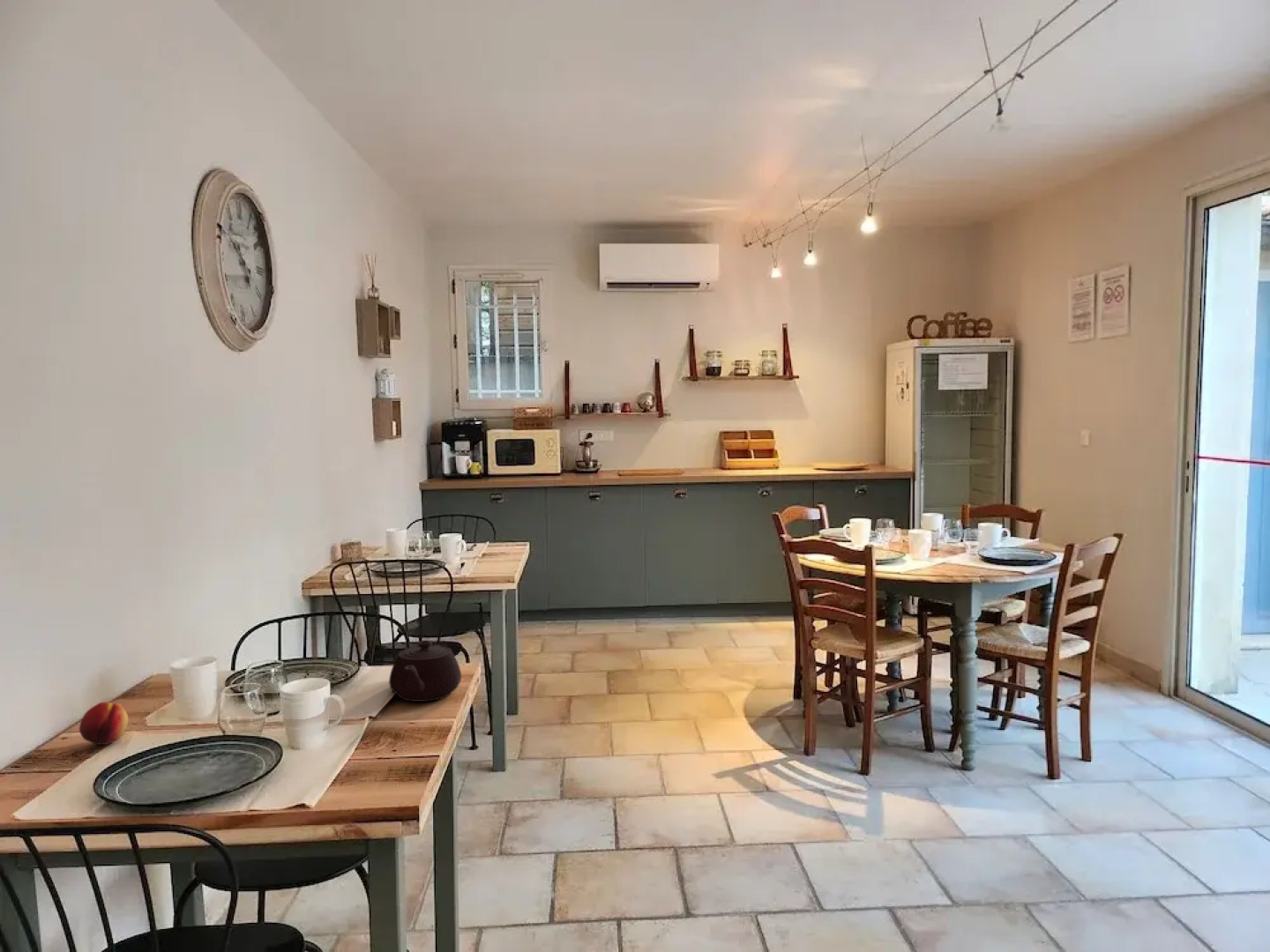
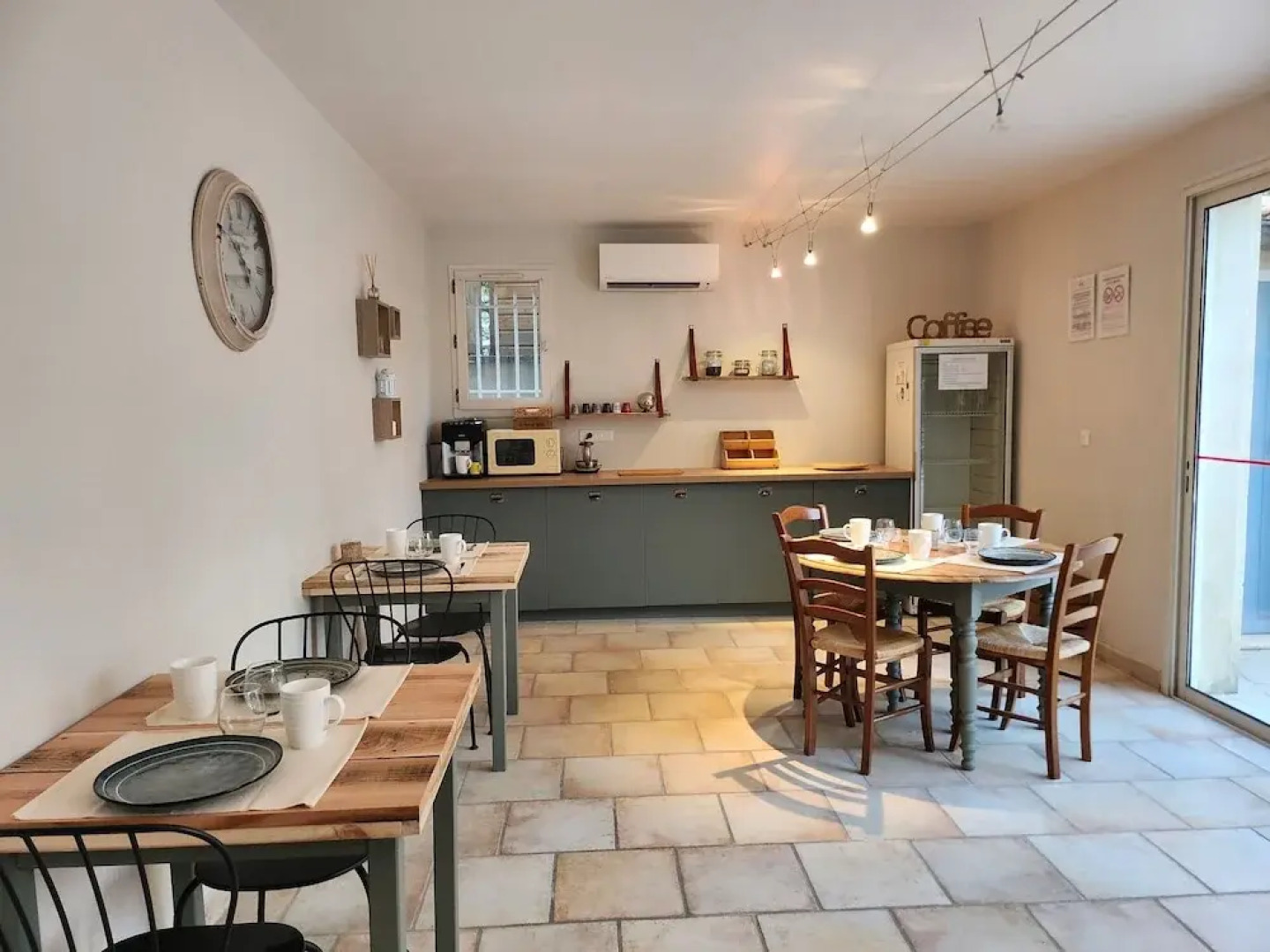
- fruit (104, 722)
- teapot (423, 669)
